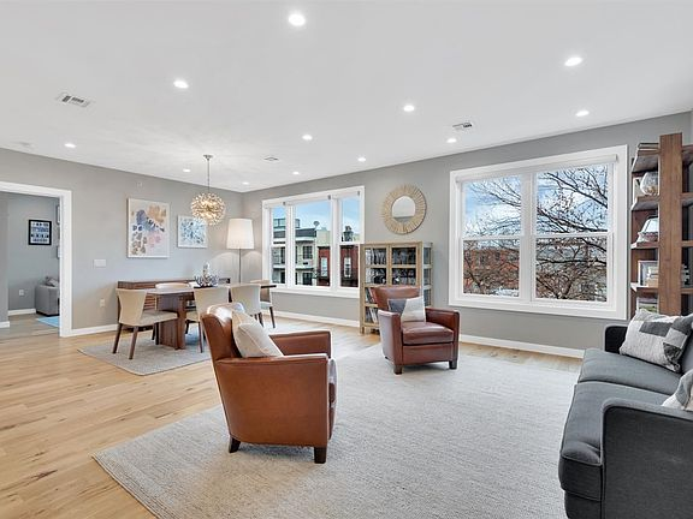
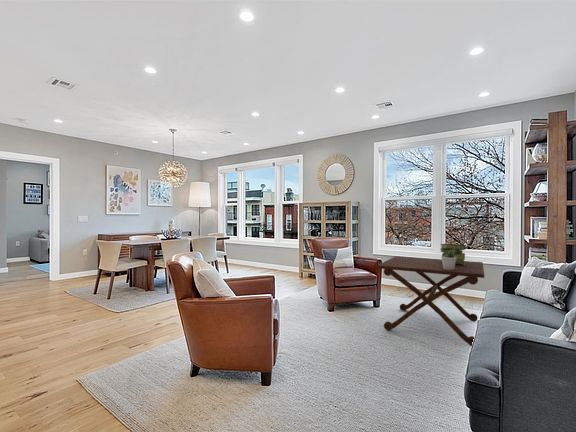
+ potted plant (449, 258)
+ stack of books (450, 252)
+ side table (431, 294)
